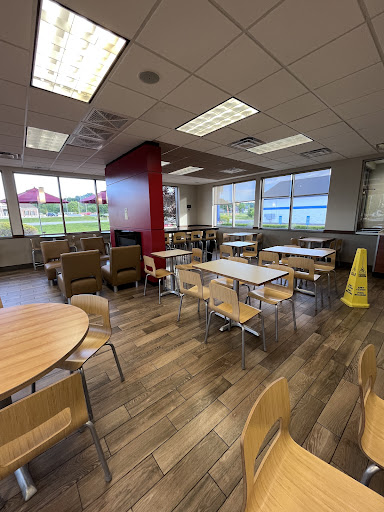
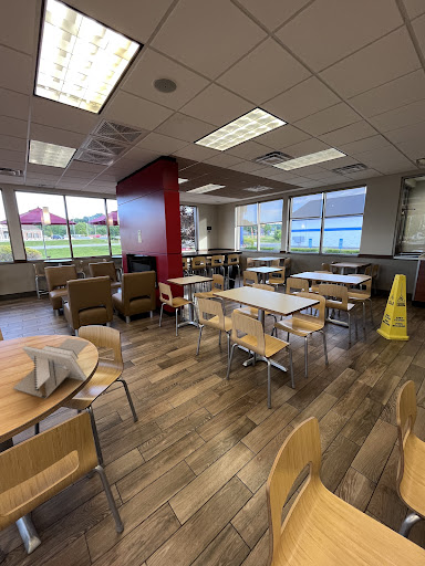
+ architectural model (55, 361)
